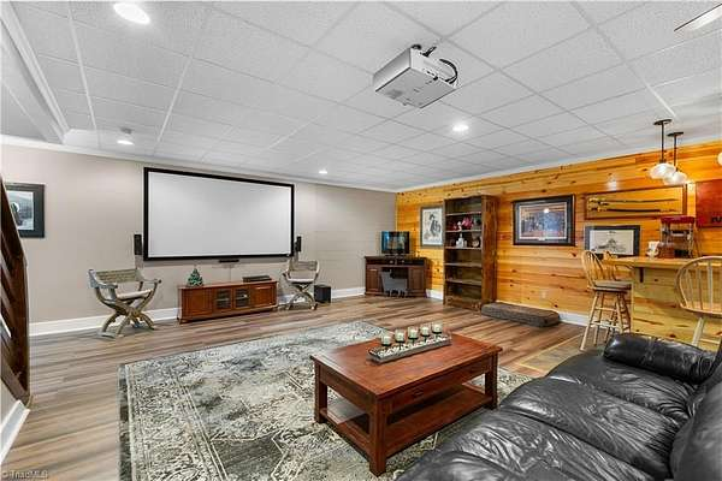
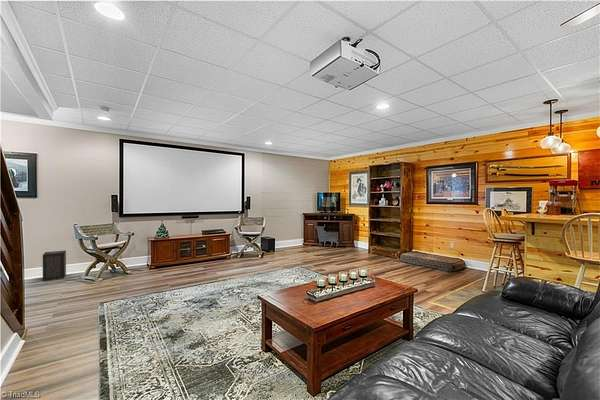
+ speaker (54, 265)
